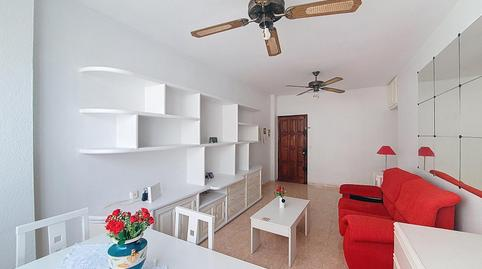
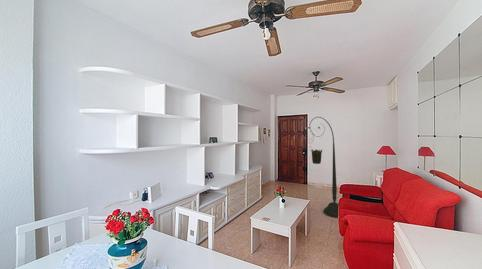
+ floor lamp (320, 162)
